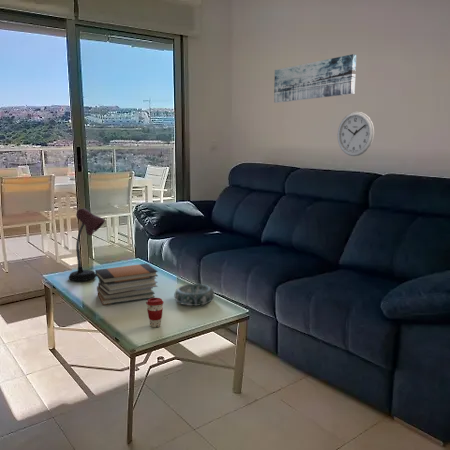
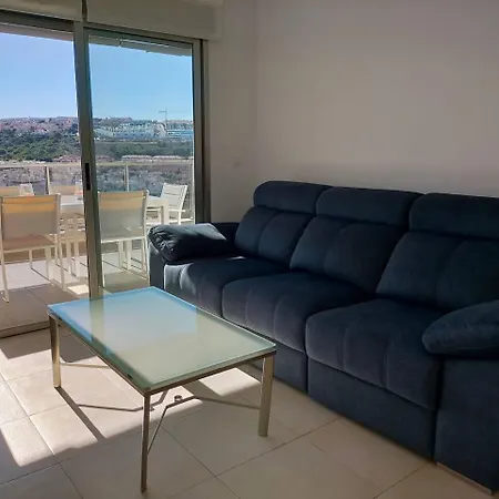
- book stack (126, 283)
- coffee cup (155, 312)
- desk lamp (78, 244)
- wall art (311, 80)
- wall clock (354, 134)
- decorative bowl (194, 294)
